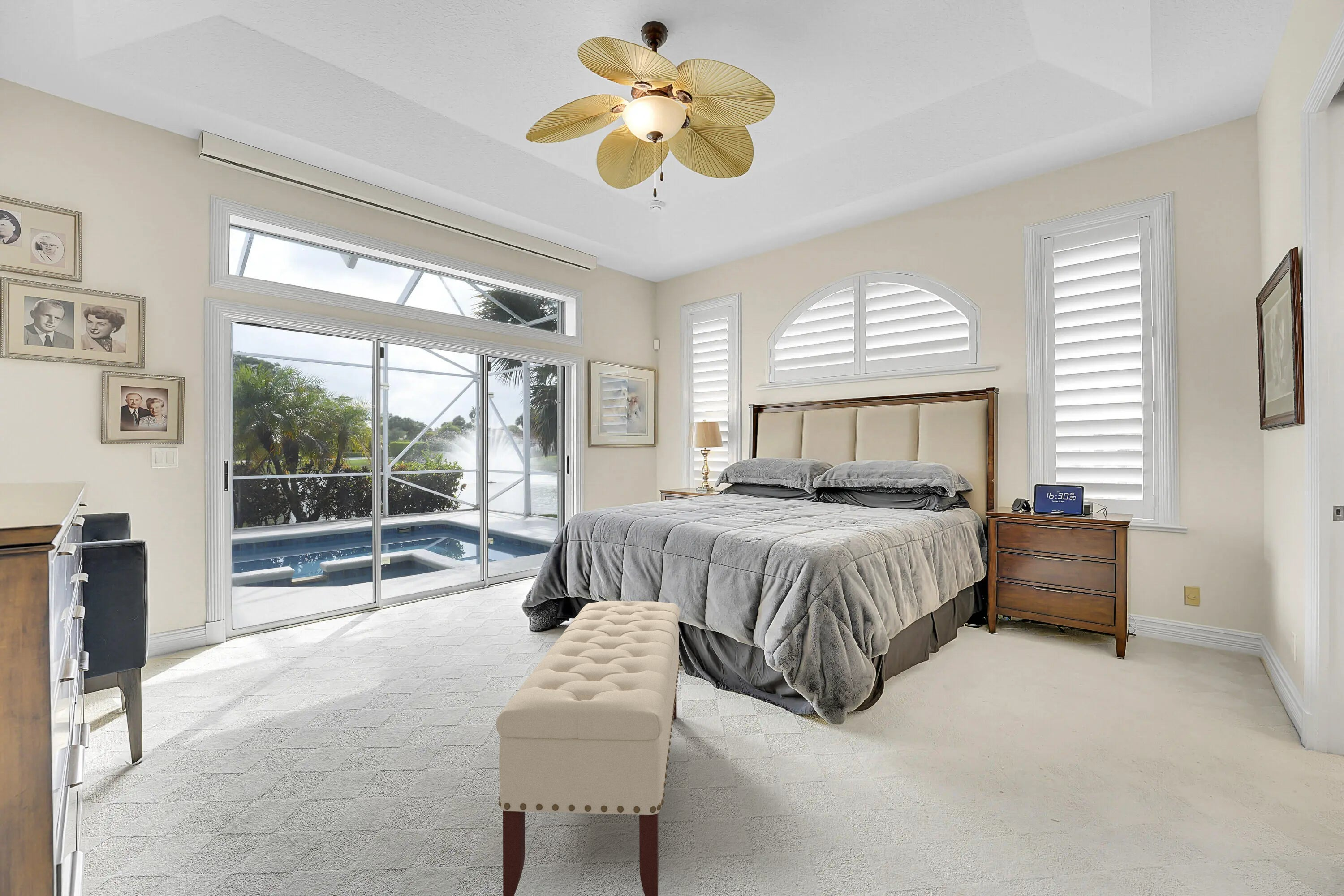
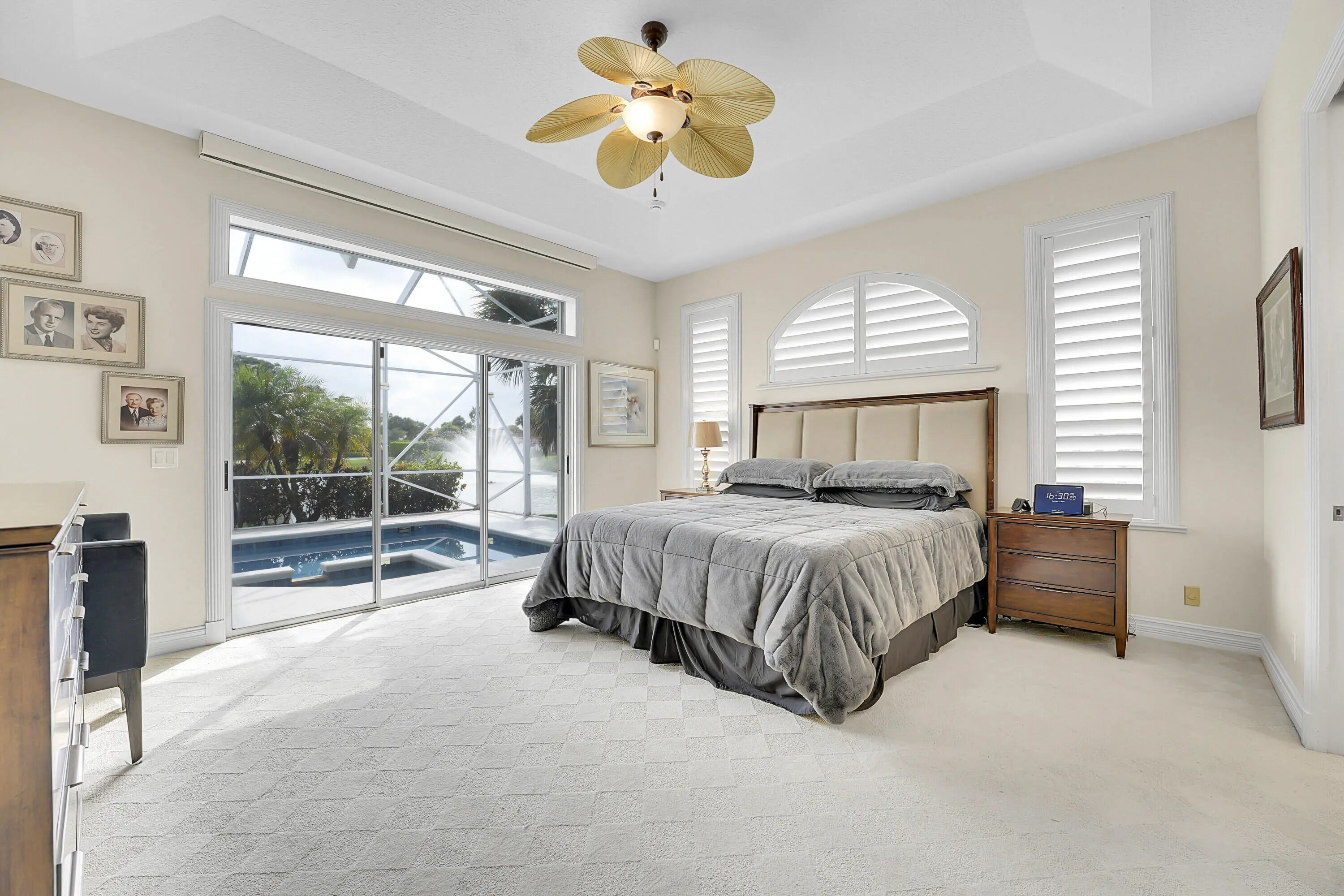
- bench (612, 711)
